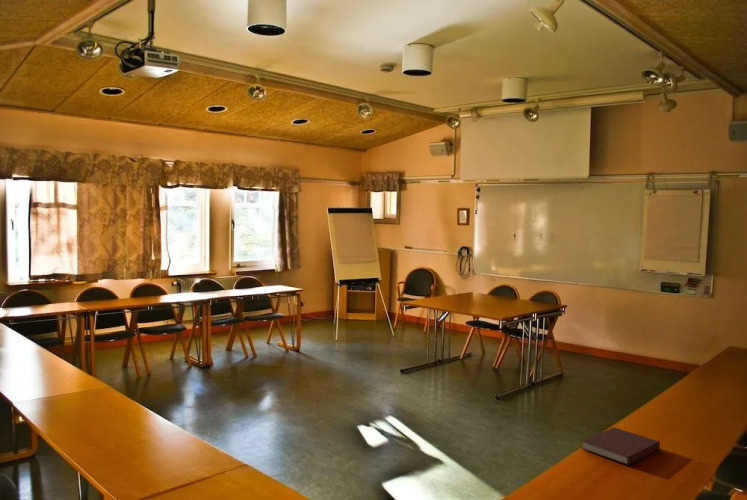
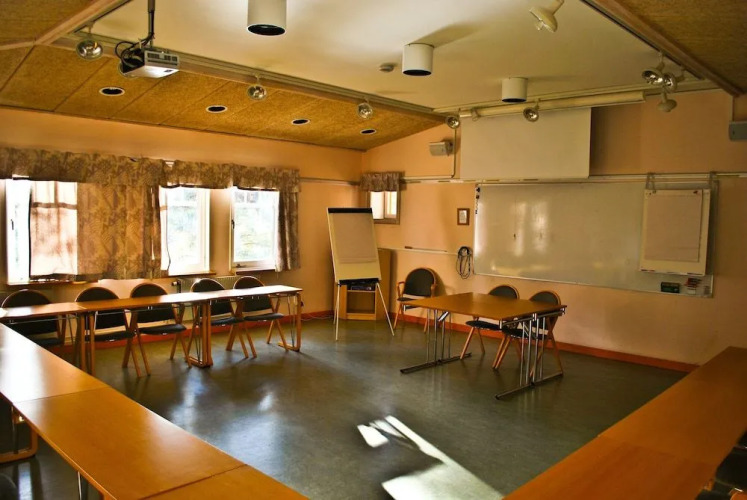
- notebook (620, 445)
